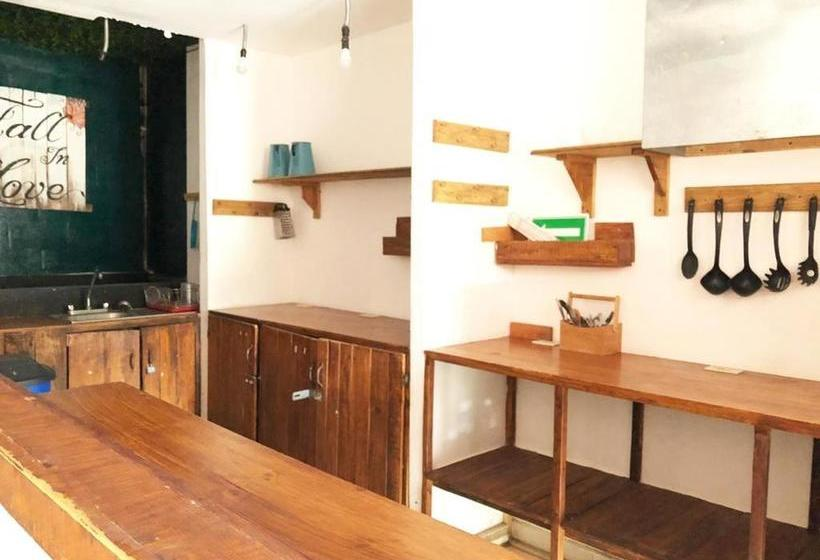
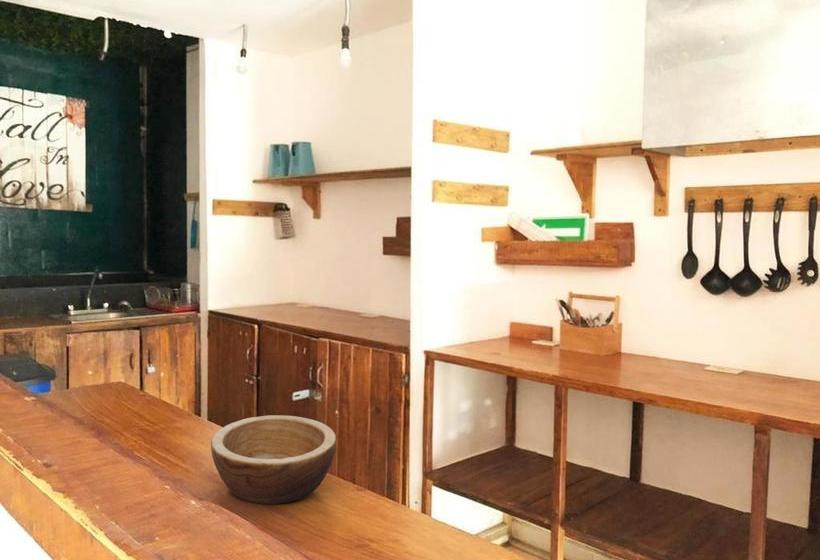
+ bowl (274, 460)
